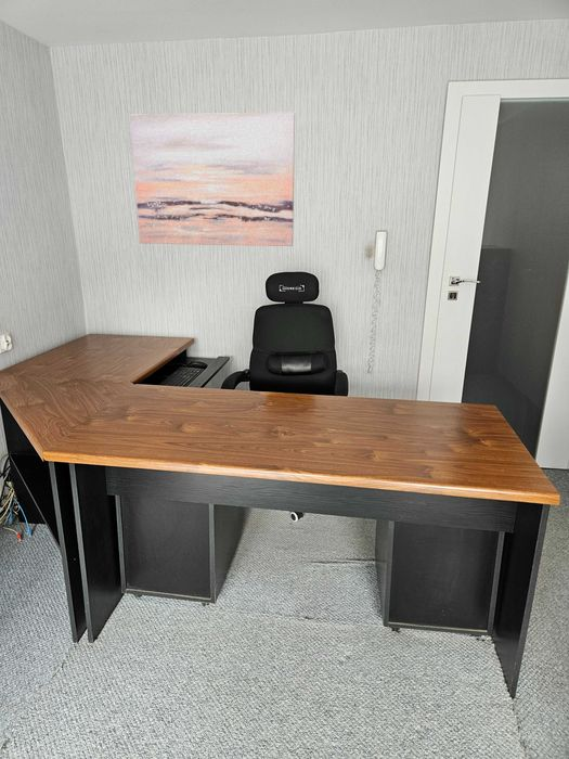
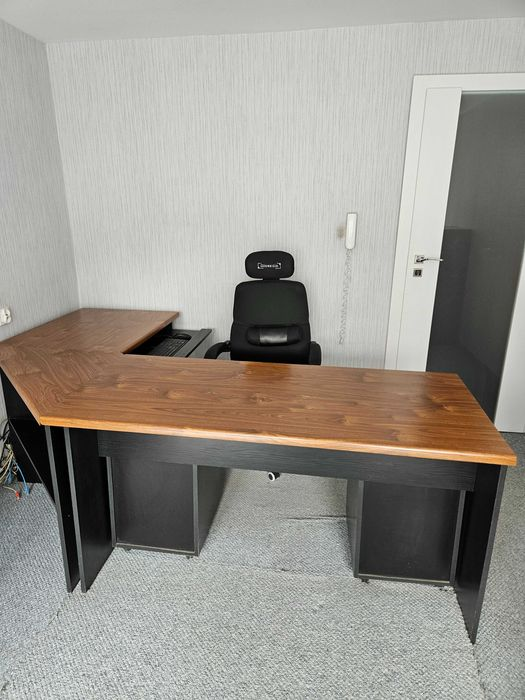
- wall art (212, 181)
